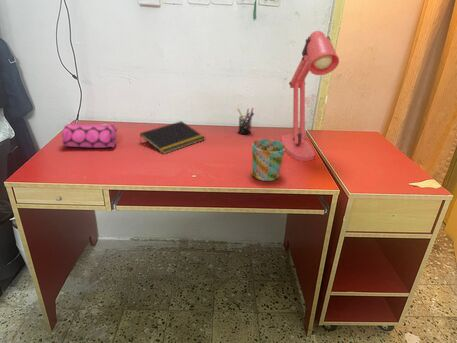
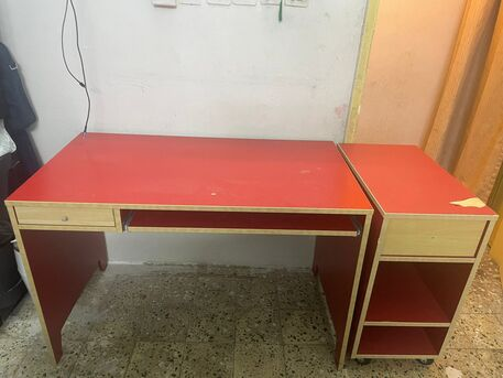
- pen holder (246, 119)
- notepad (173, 136)
- mug (267, 158)
- desk lamp (304, 94)
- pencil case (89, 135)
